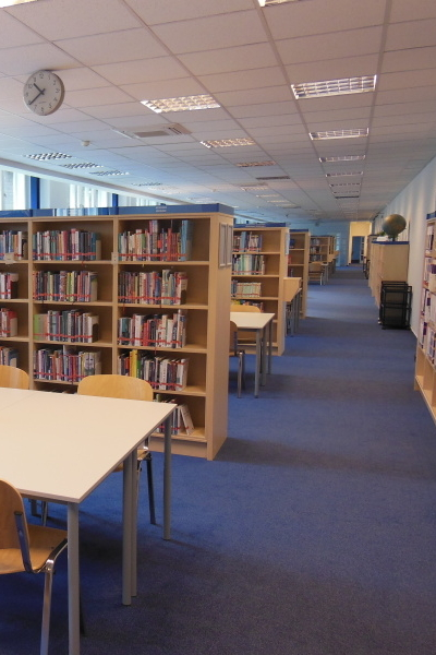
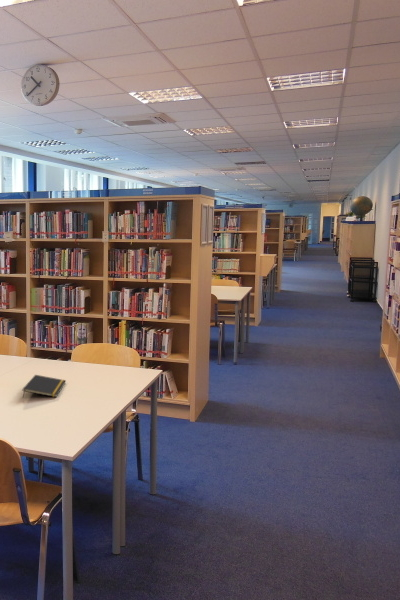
+ notepad (45, 385)
